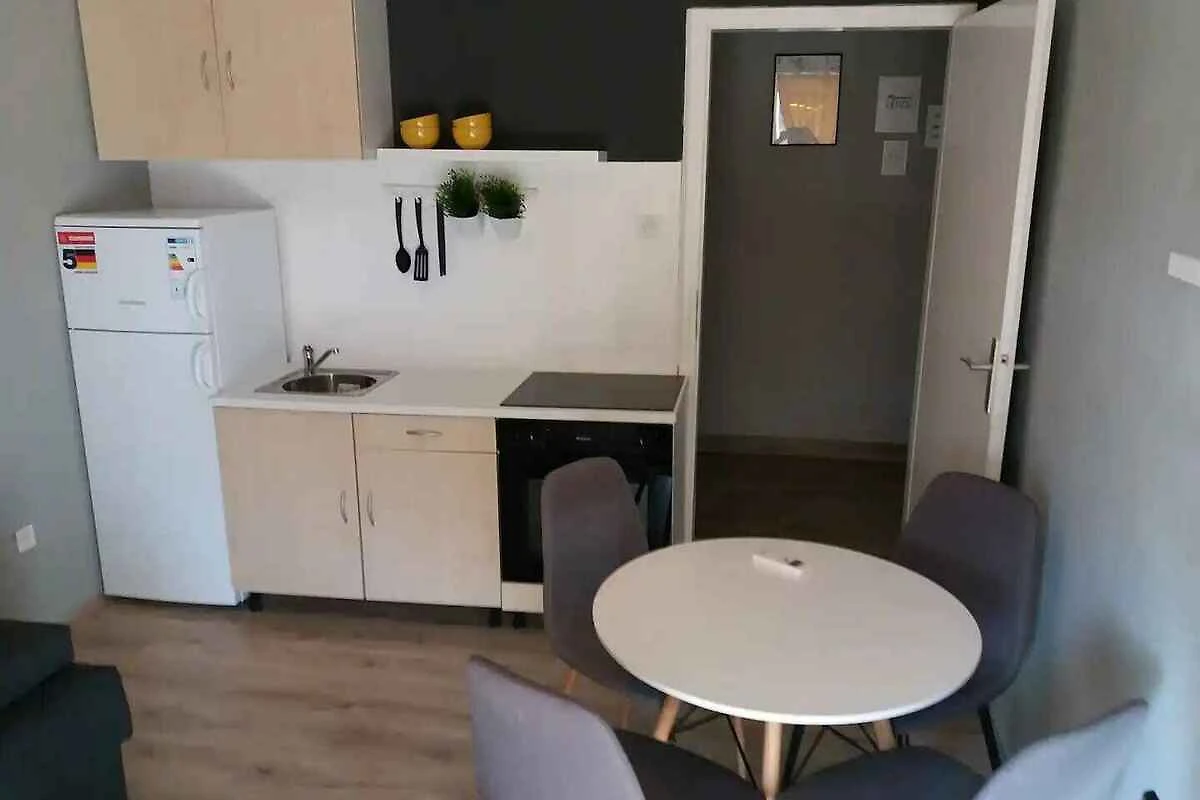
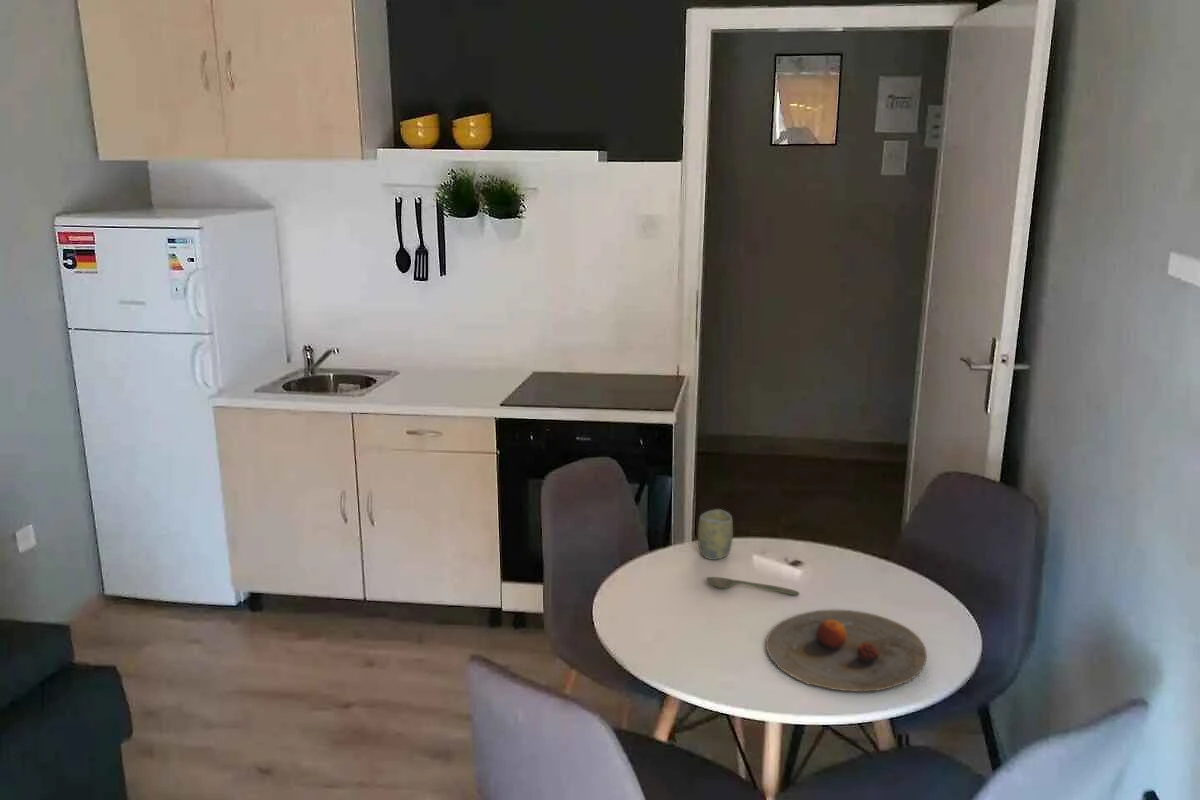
+ plate (845, 641)
+ spoon (752, 585)
+ cup (715, 534)
